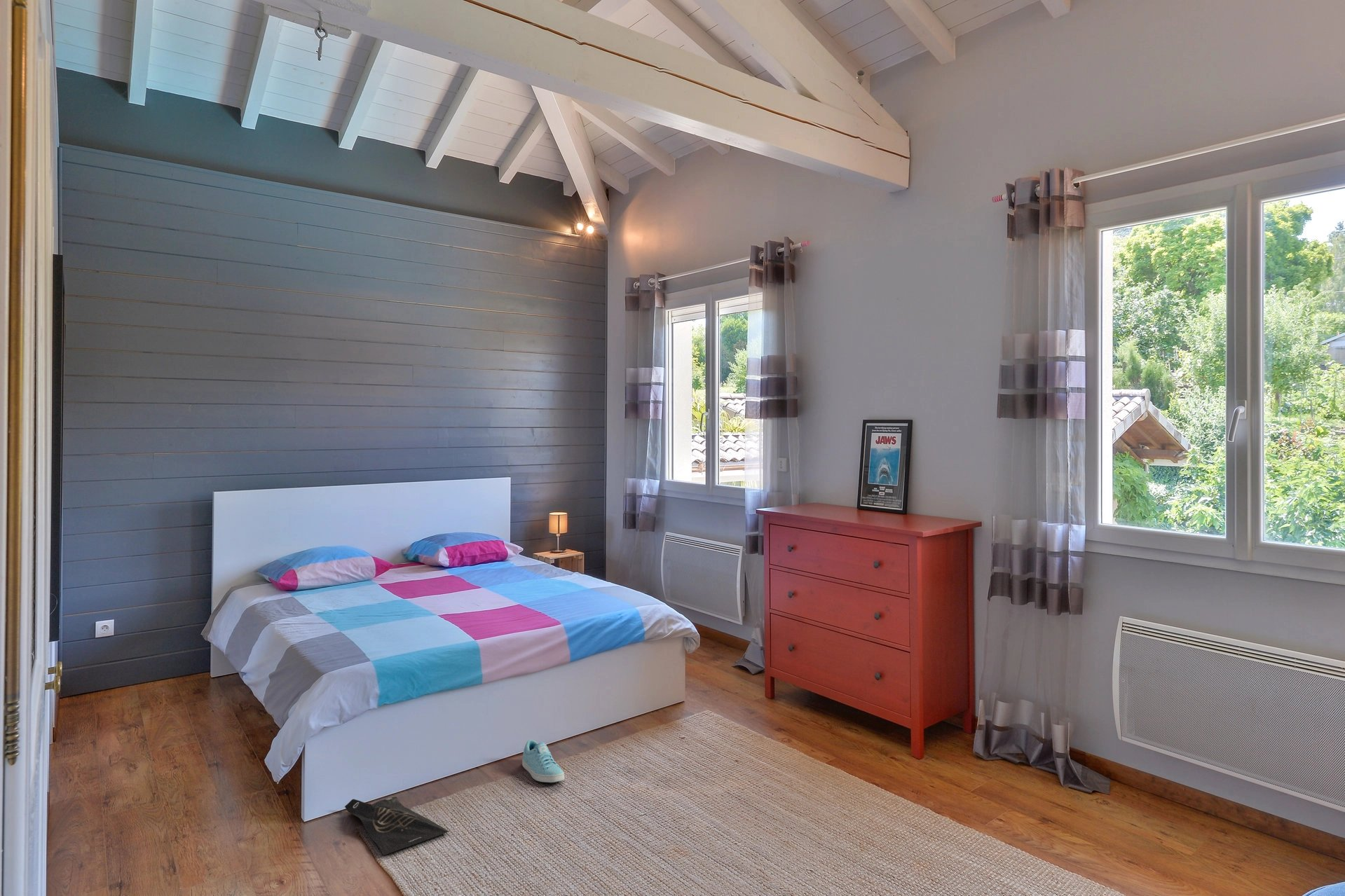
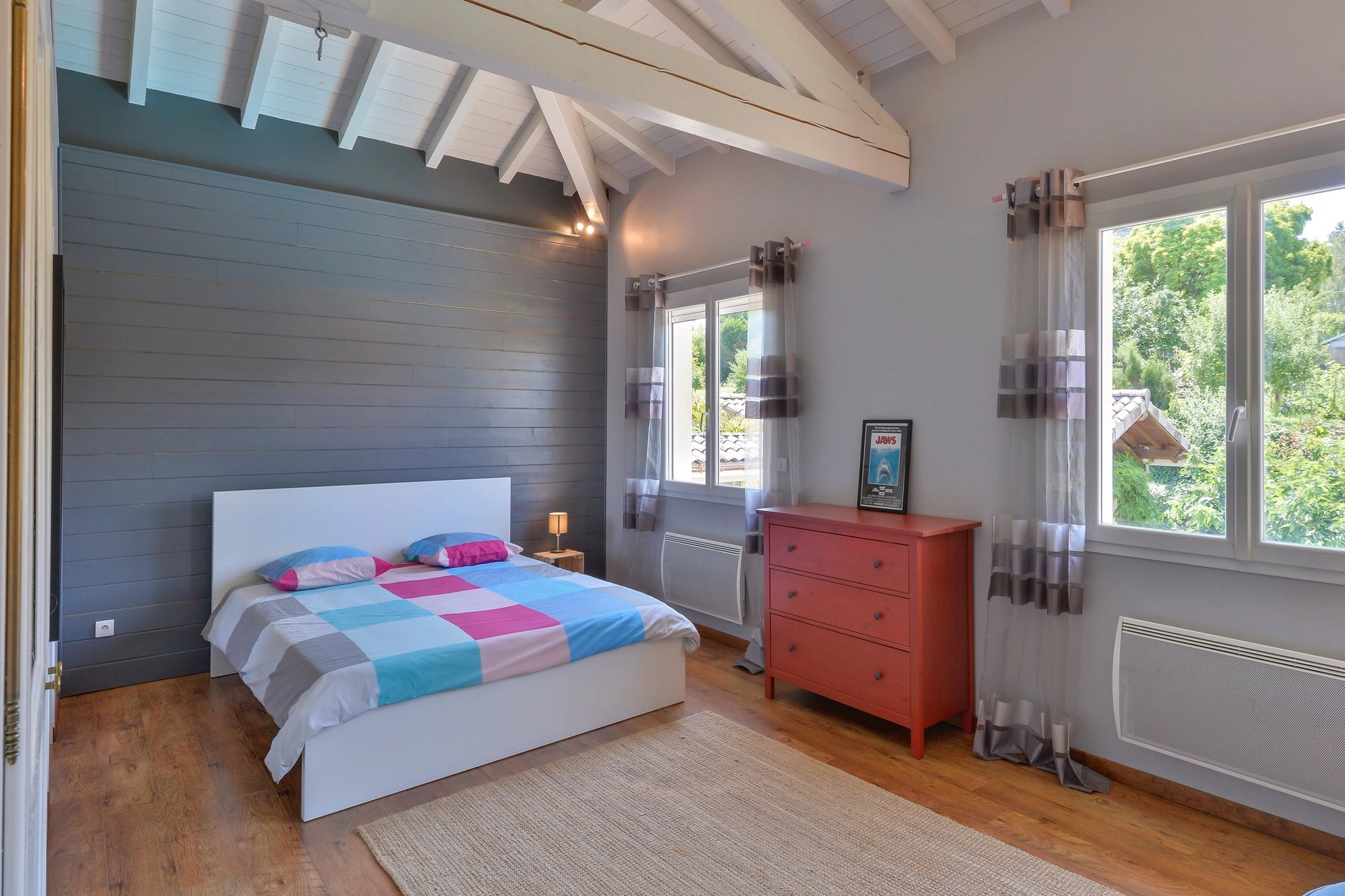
- sneaker (541, 759)
- bag (395, 816)
